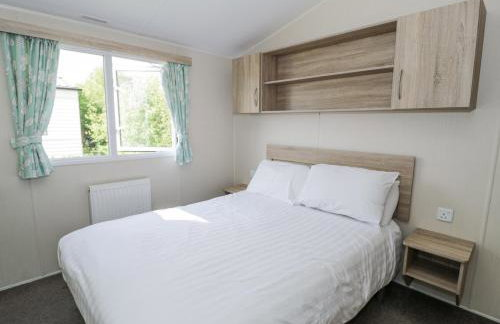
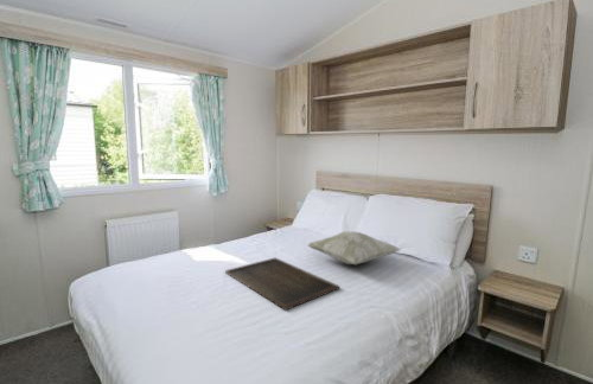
+ tray (279, 279)
+ decorative pillow (352, 247)
